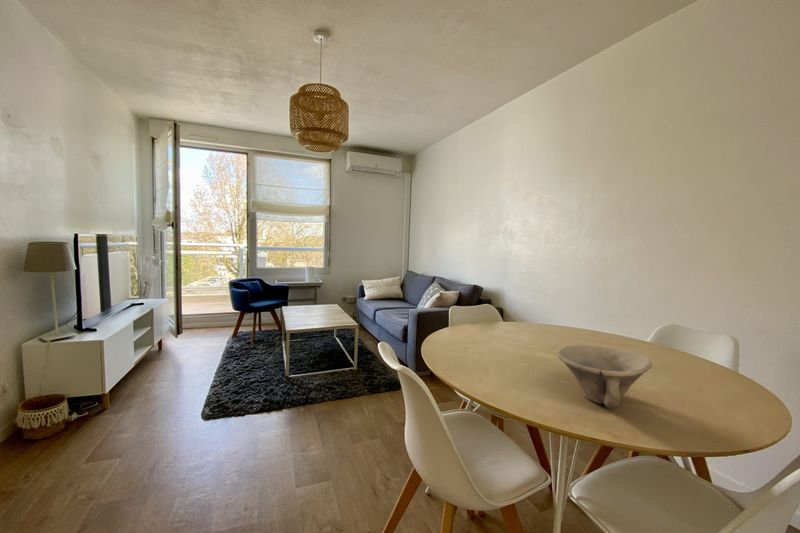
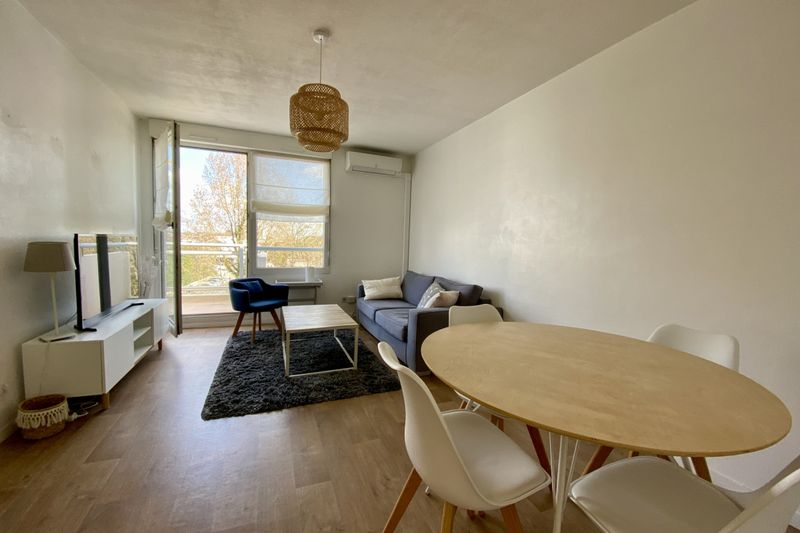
- bowl (599, 374)
